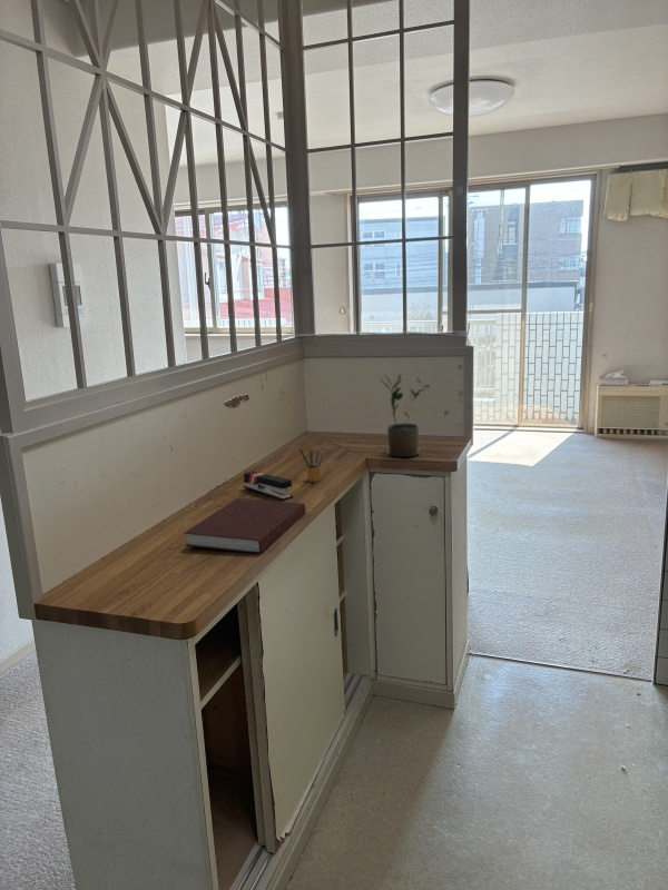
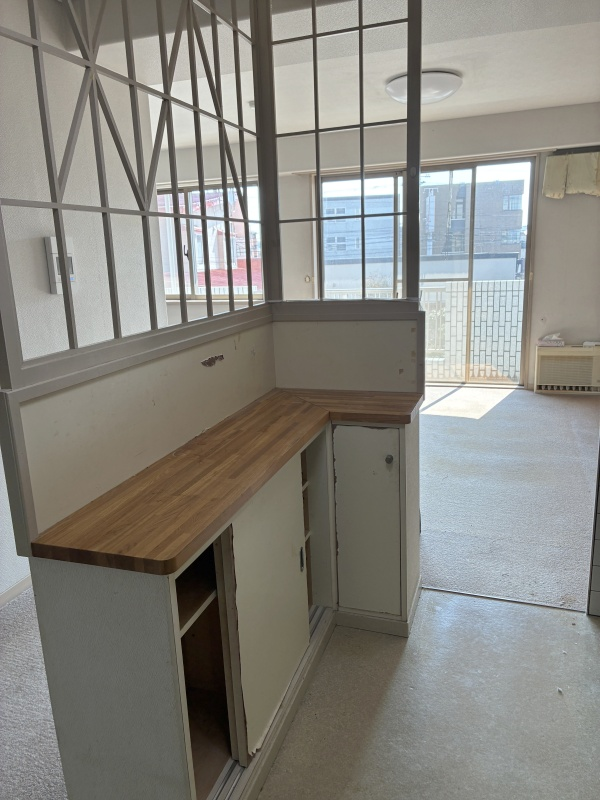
- pencil box (312, 463)
- potted plant (404, 413)
- stapler (266, 483)
- notebook (248, 523)
